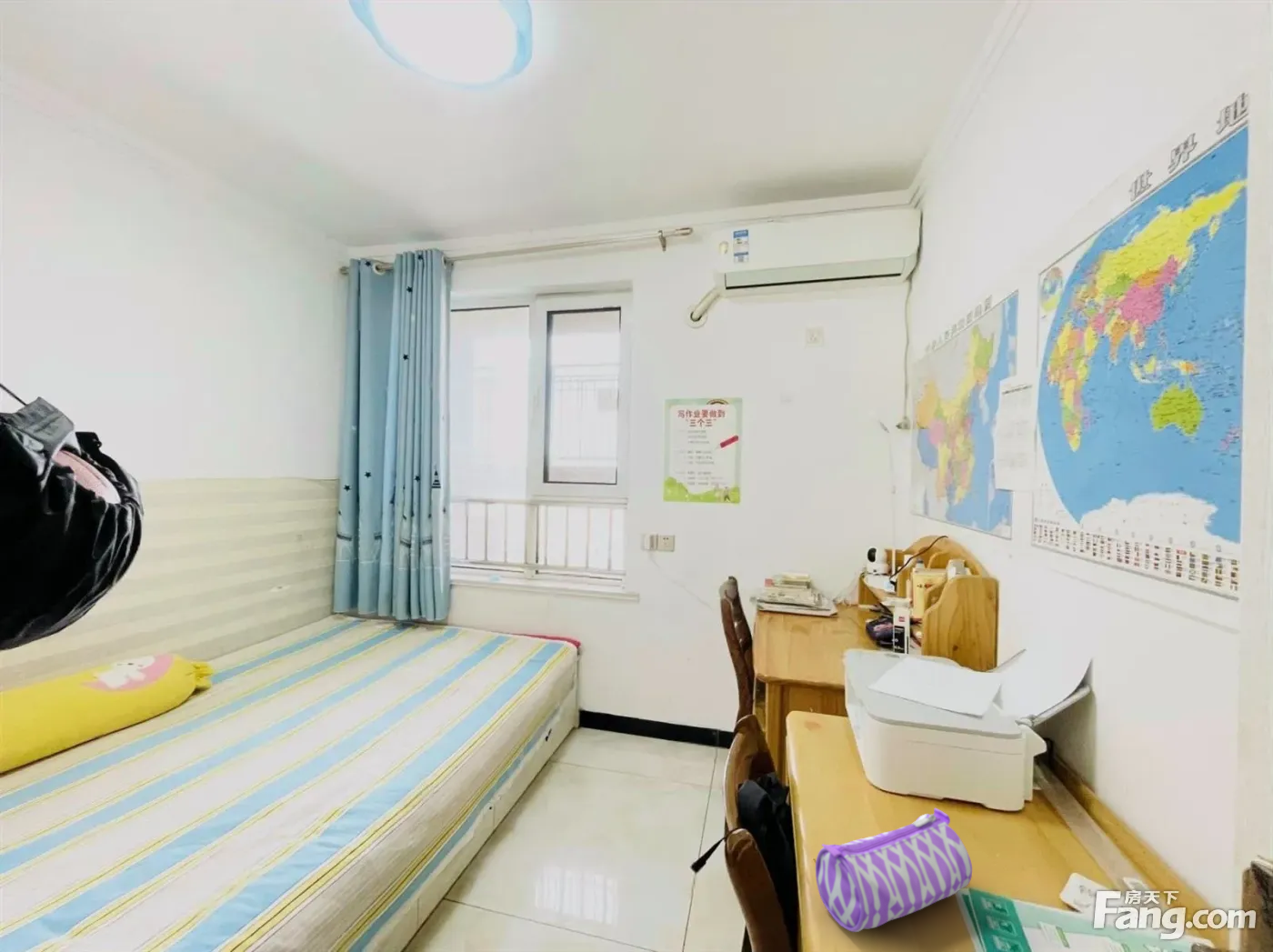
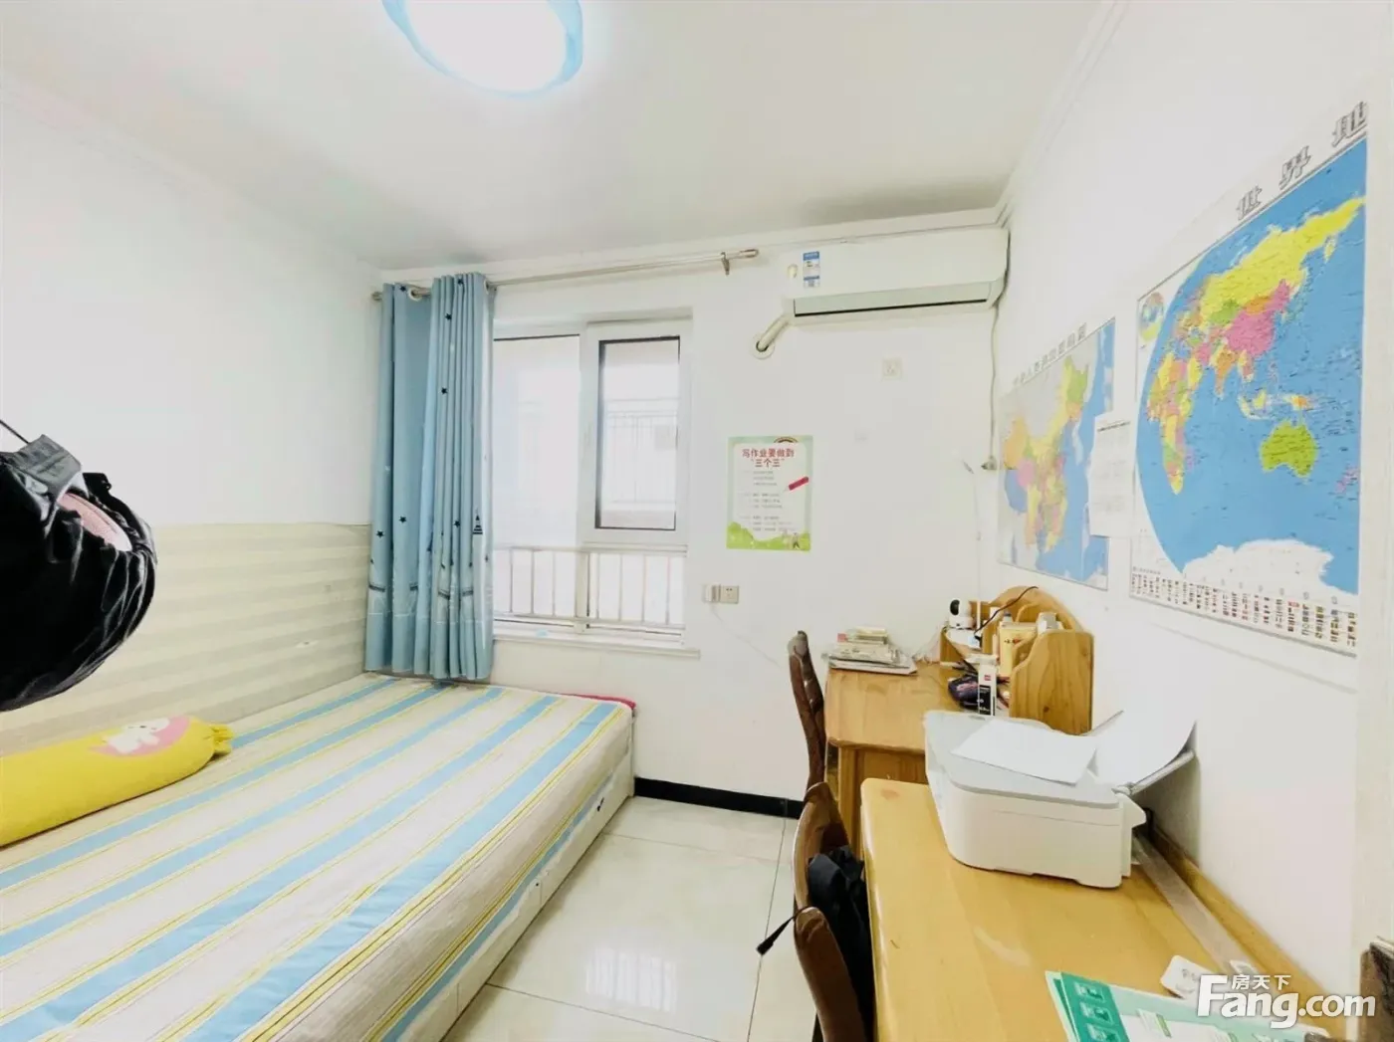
- pencil case (895, 866)
